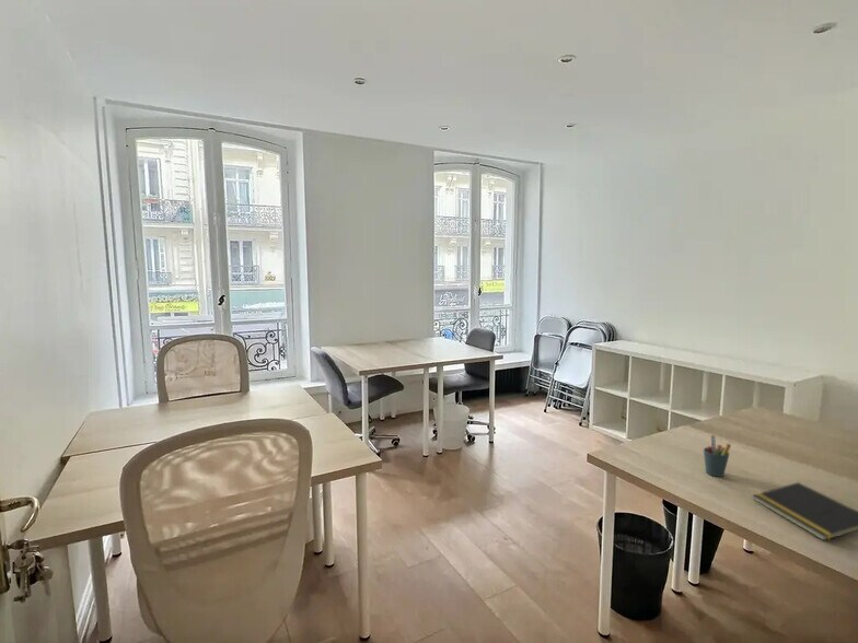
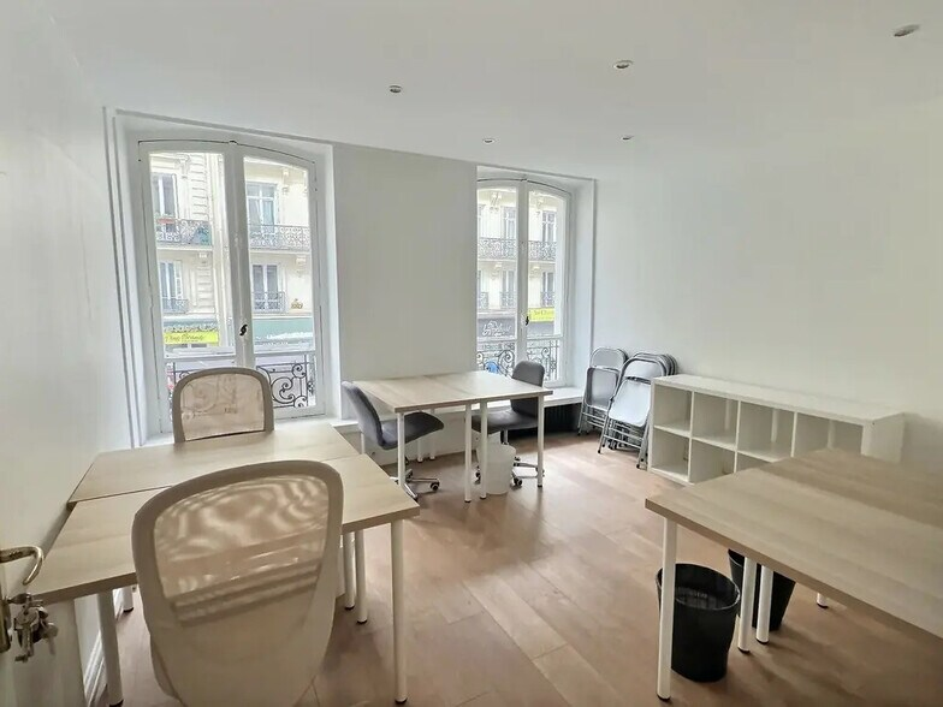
- pen holder (716, 456)
- notepad (810, 508)
